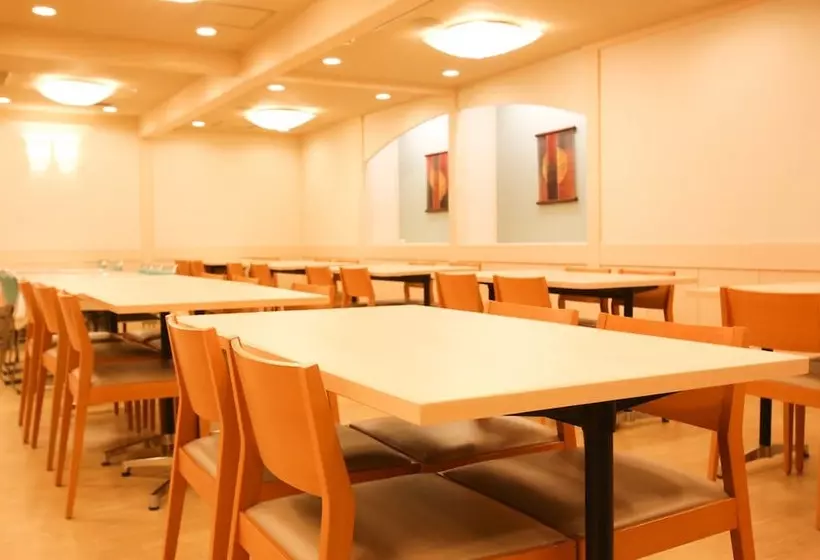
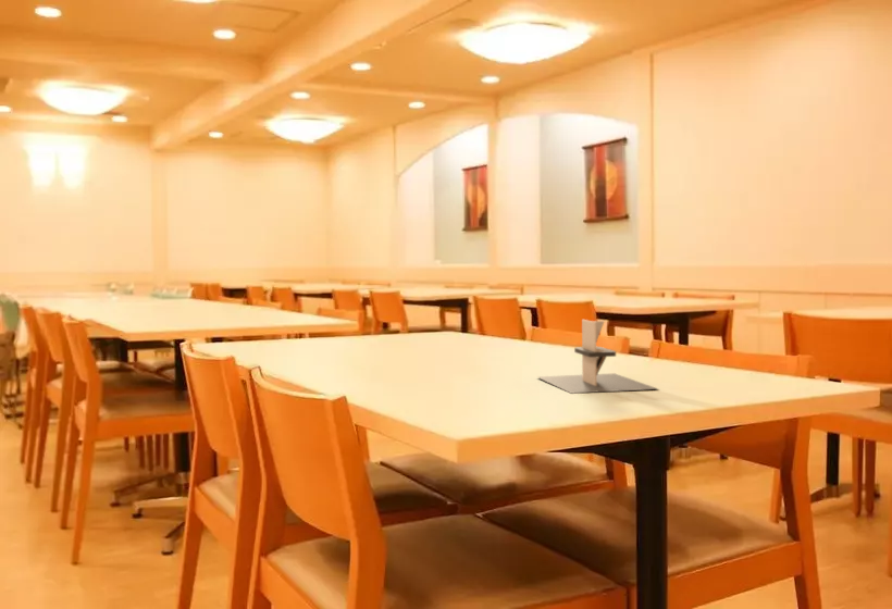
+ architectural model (594, 351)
